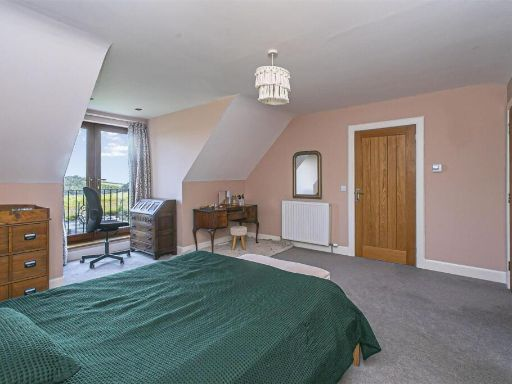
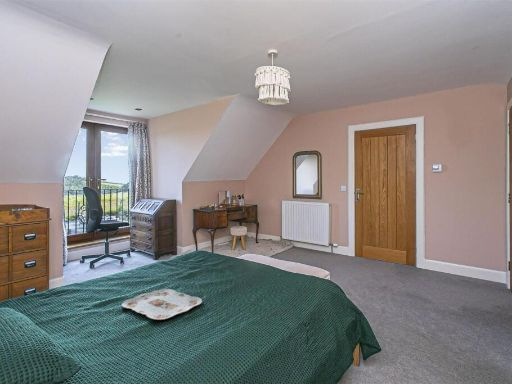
+ serving tray (162, 303)
